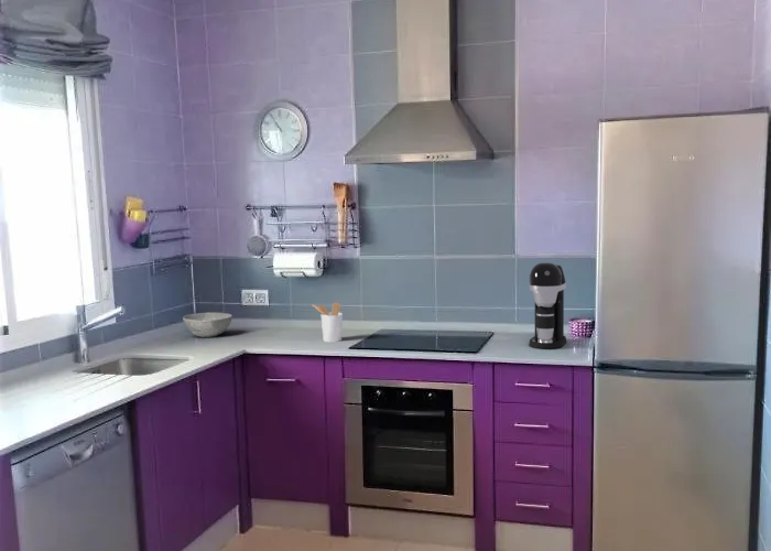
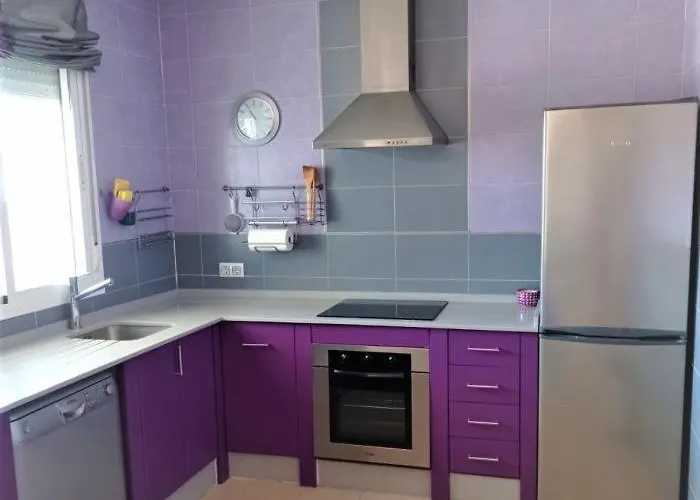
- bowl (208, 325)
- utensil holder (326, 321)
- coffee maker (547, 302)
